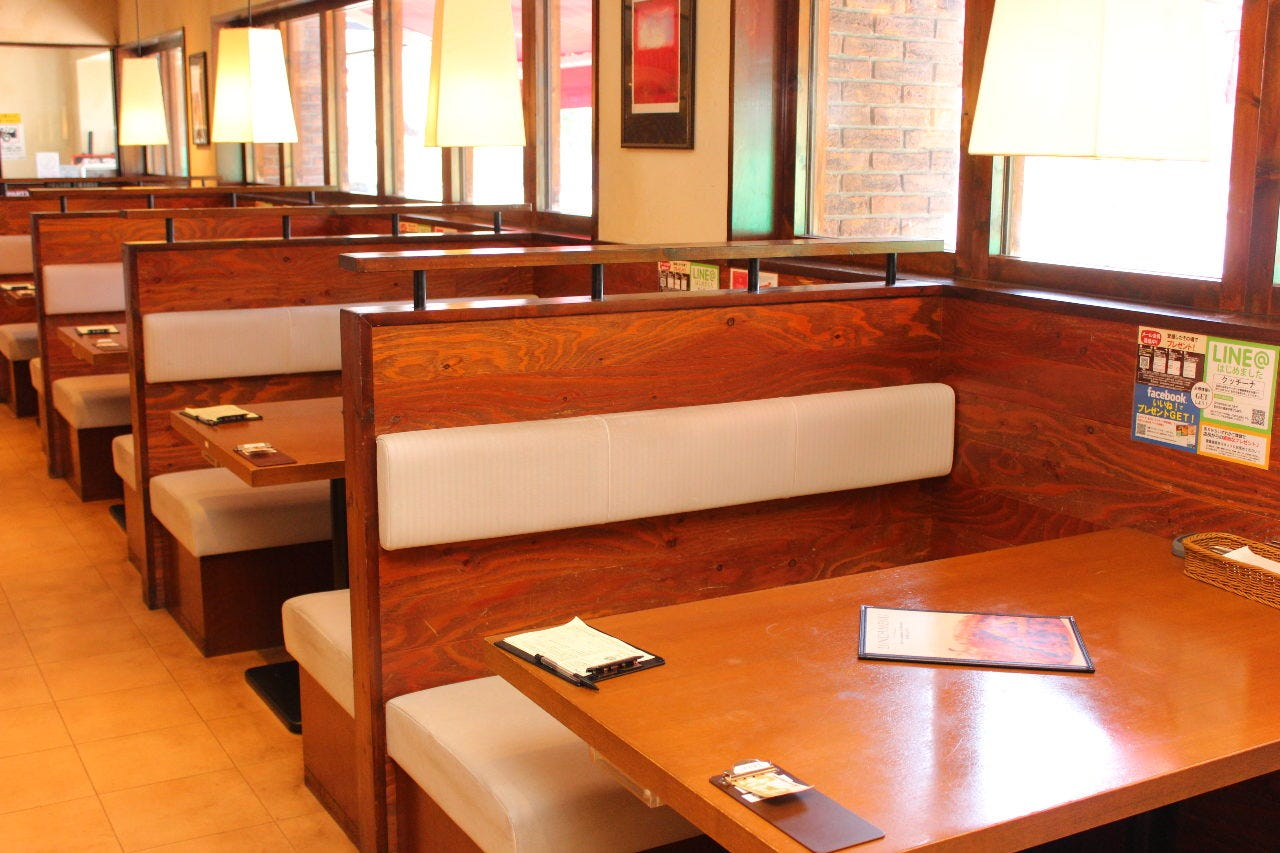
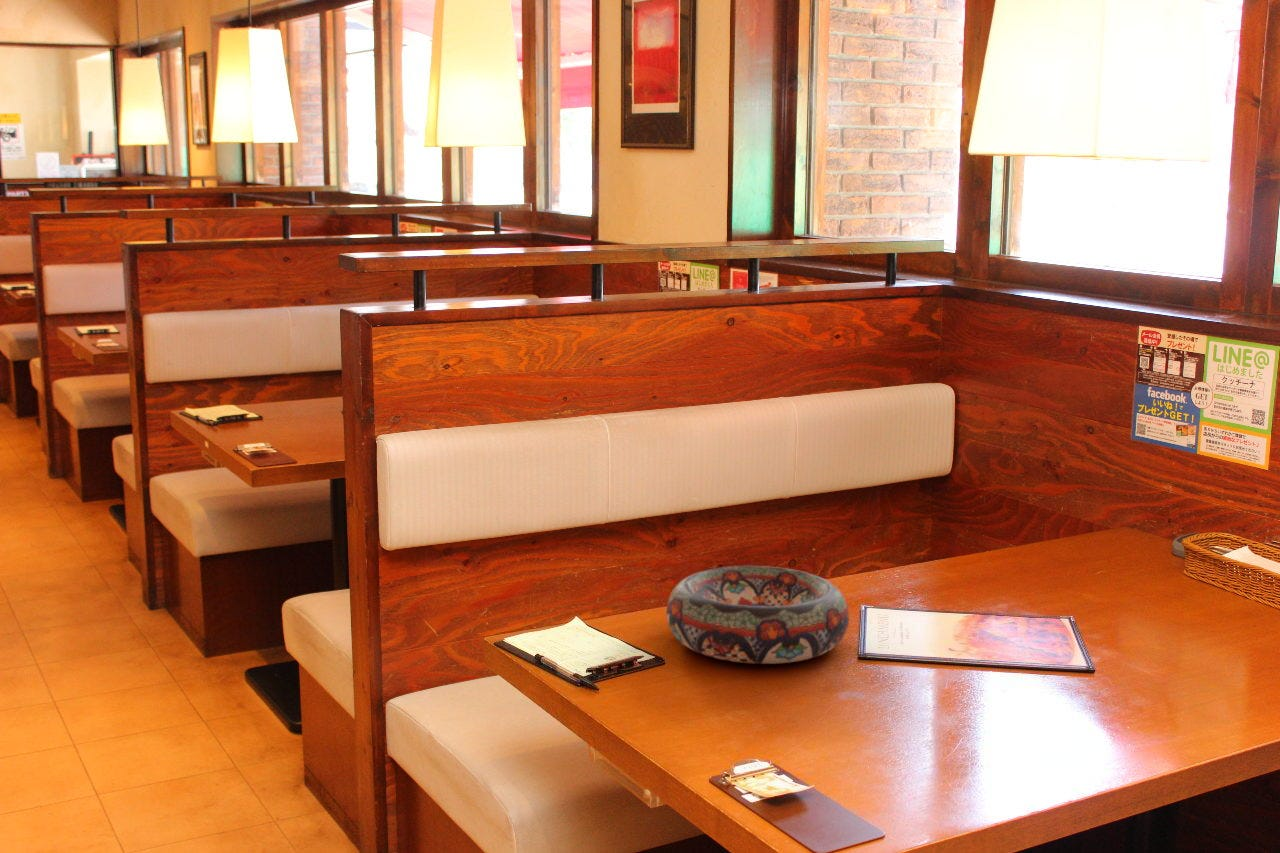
+ decorative bowl (757, 613)
